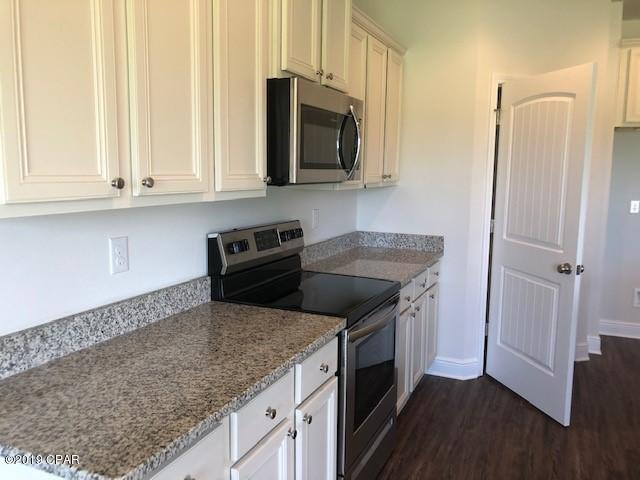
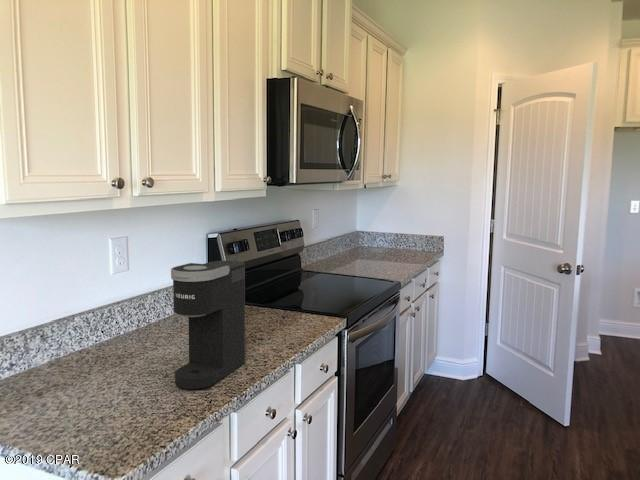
+ coffee maker (210, 318)
